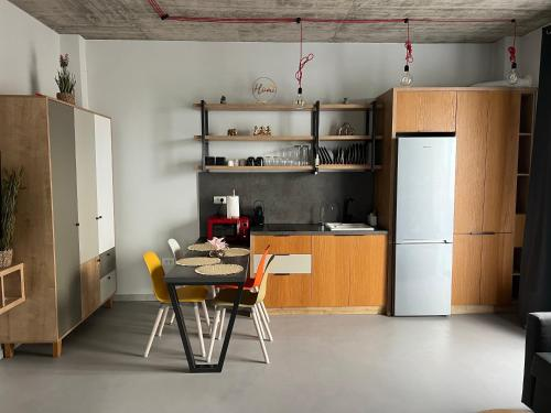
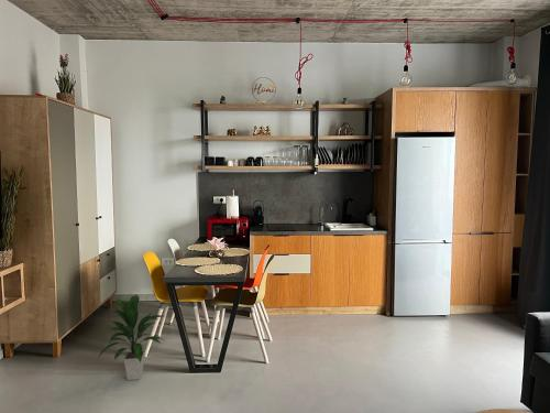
+ indoor plant (131, 335)
